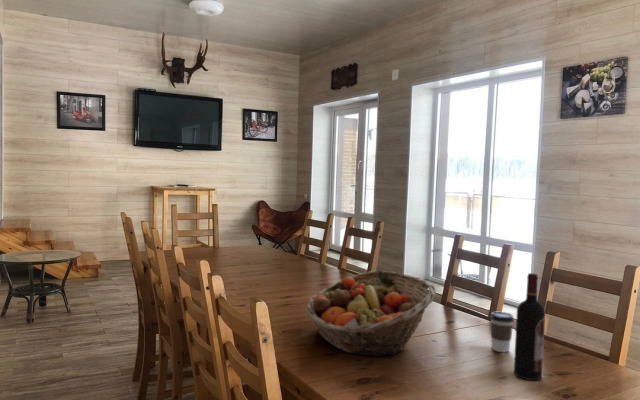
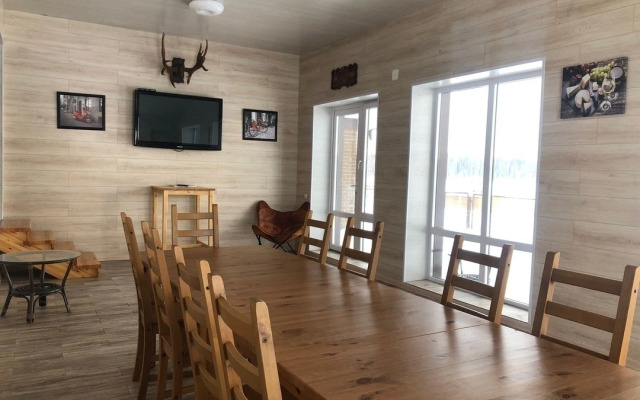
- fruit basket (368, 308)
- wine bottle (530, 324)
- coffee cup (501, 331)
